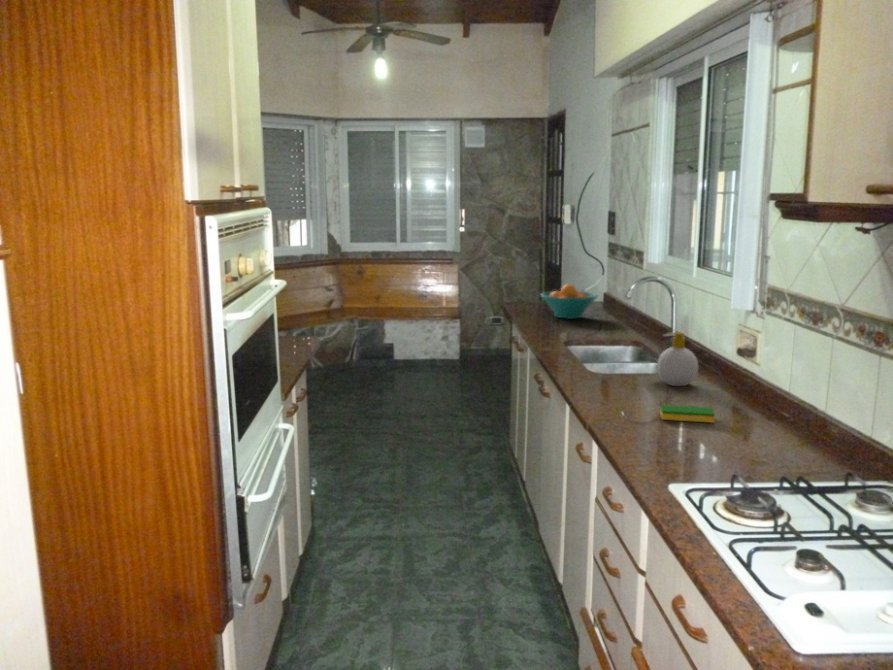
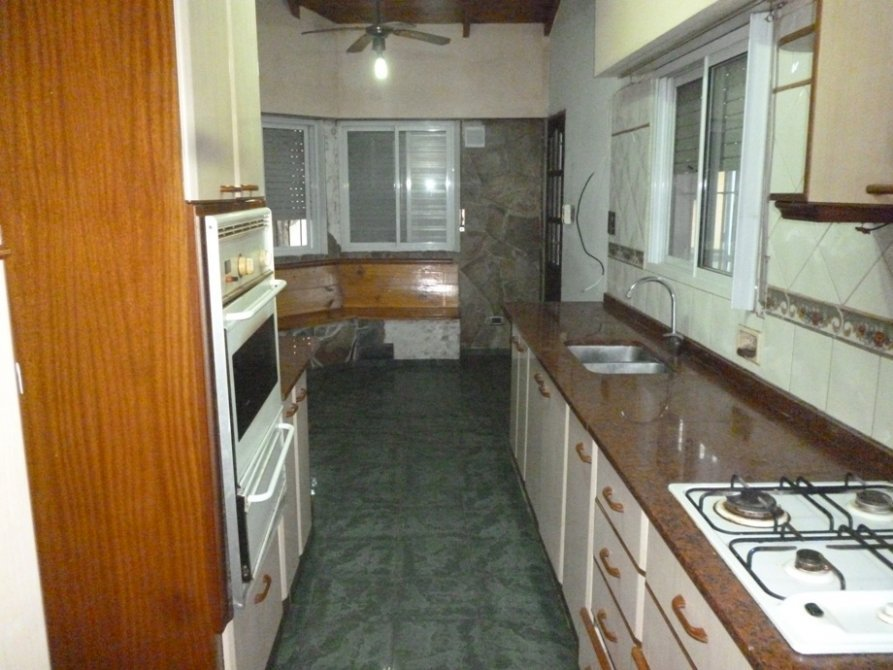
- soap bottle (677, 358)
- dish sponge (686, 413)
- fruit bowl (568, 300)
